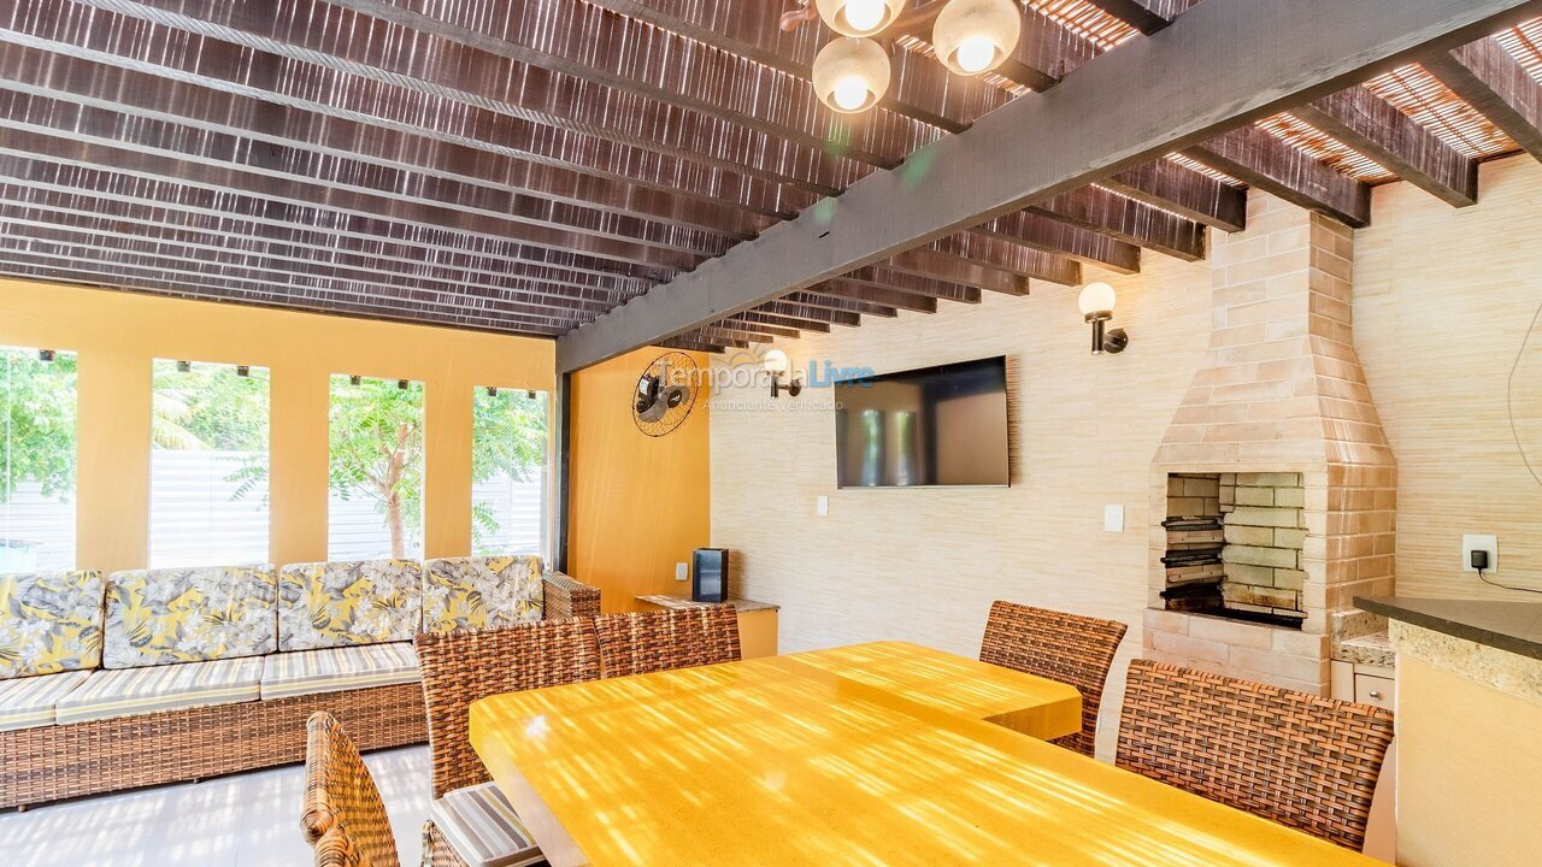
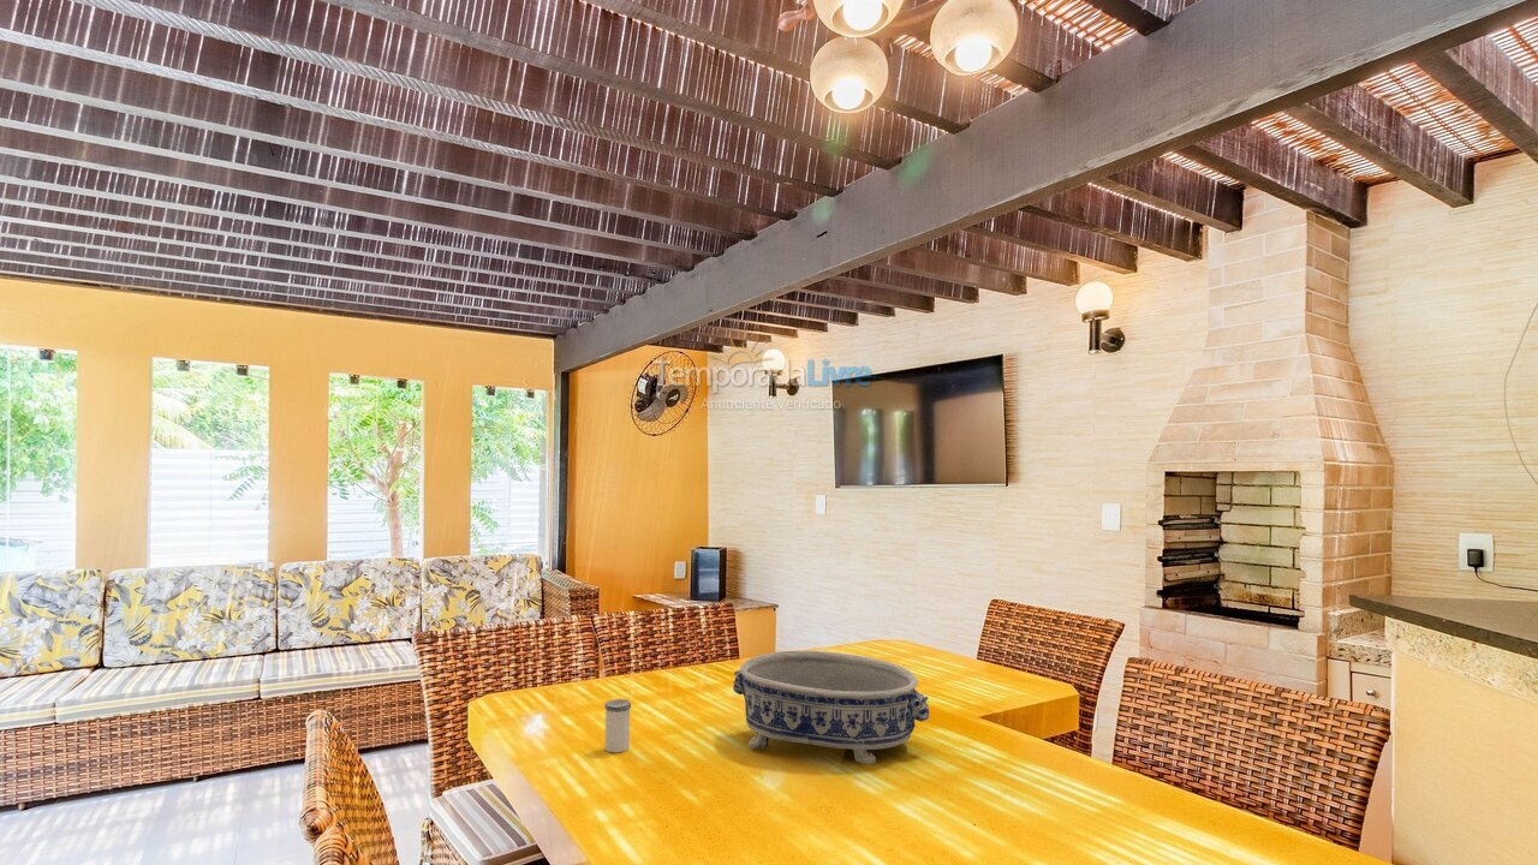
+ decorative bowl (825, 704)
+ salt shaker (616, 726)
